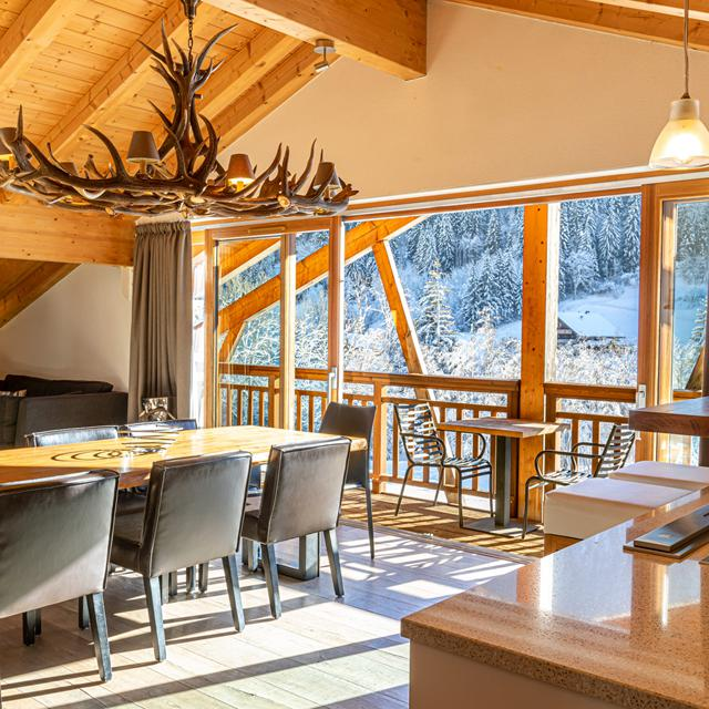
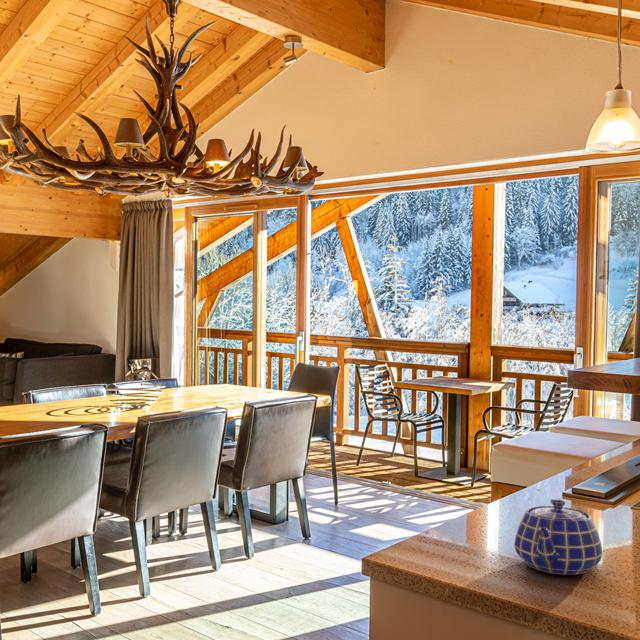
+ teapot (556, 533)
